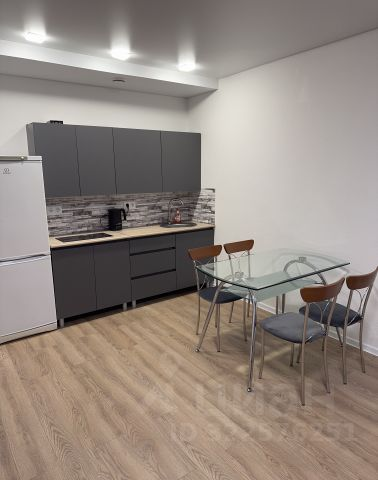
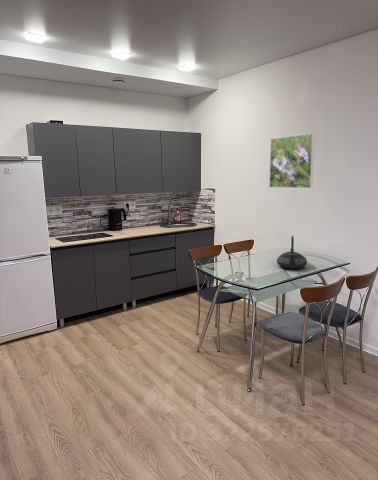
+ teapot (292, 252)
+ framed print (290, 162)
